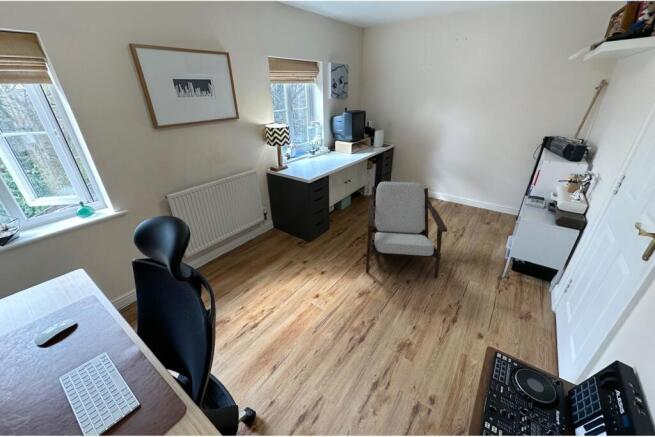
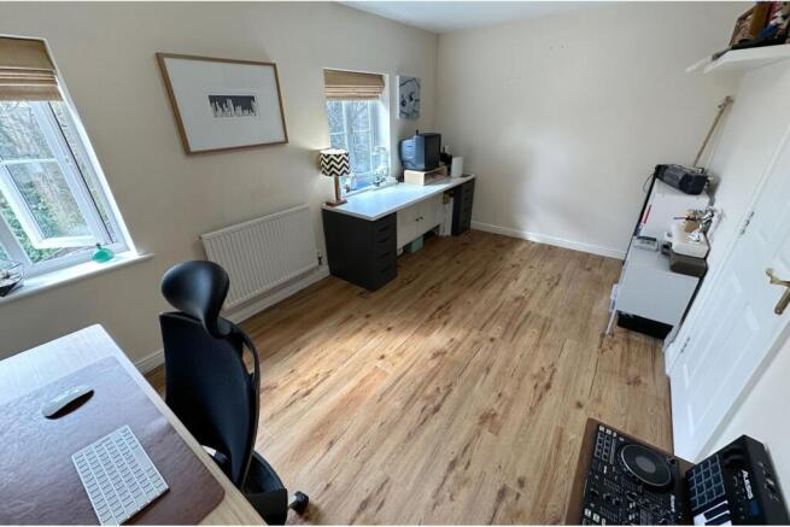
- armchair (400, 225)
